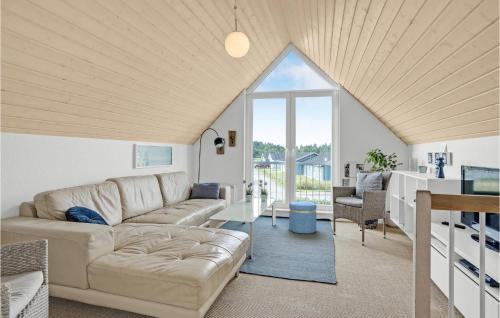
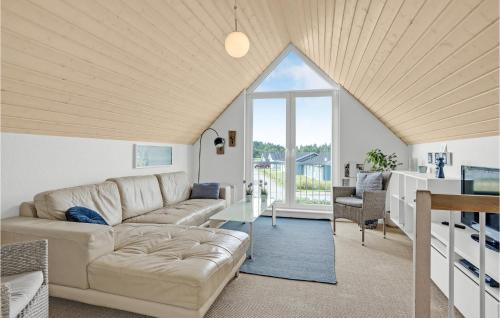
- ottoman (302, 216)
